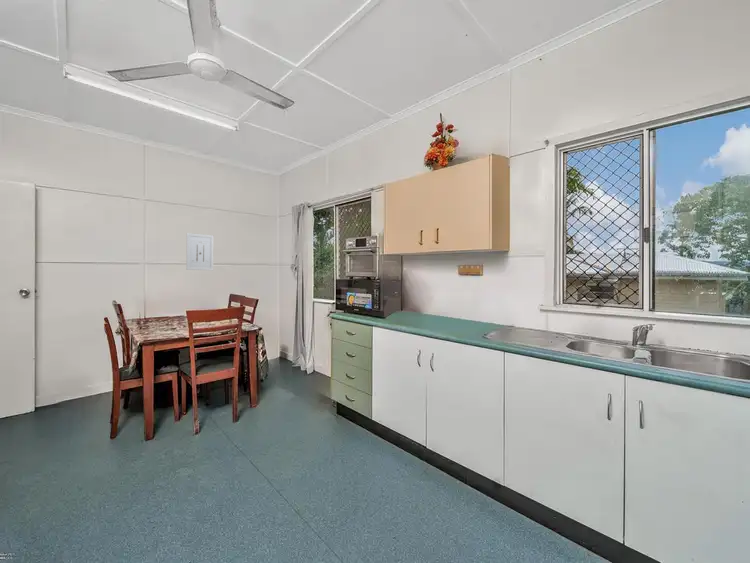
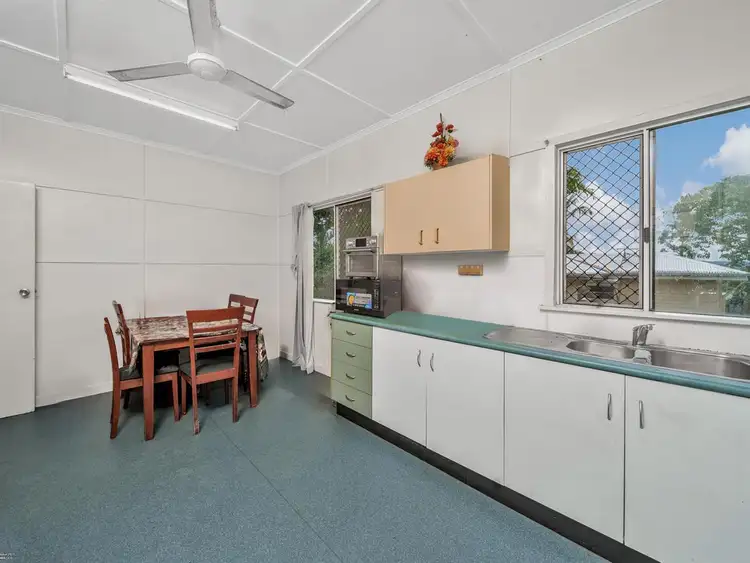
- wall art (200, 252)
